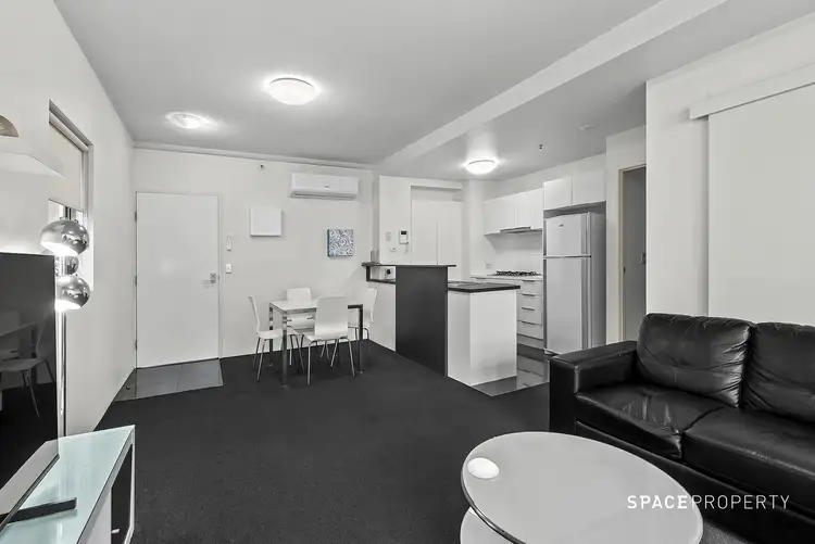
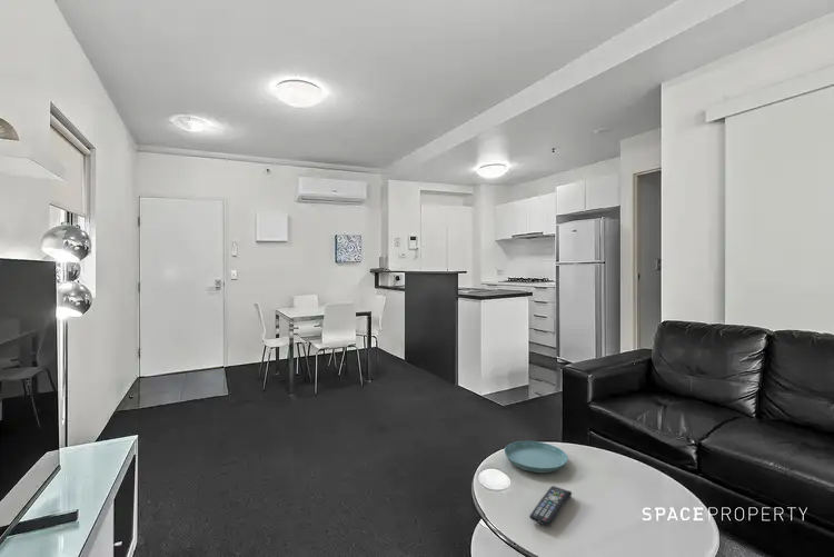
+ remote control (552, 504)
+ saucer (535, 457)
